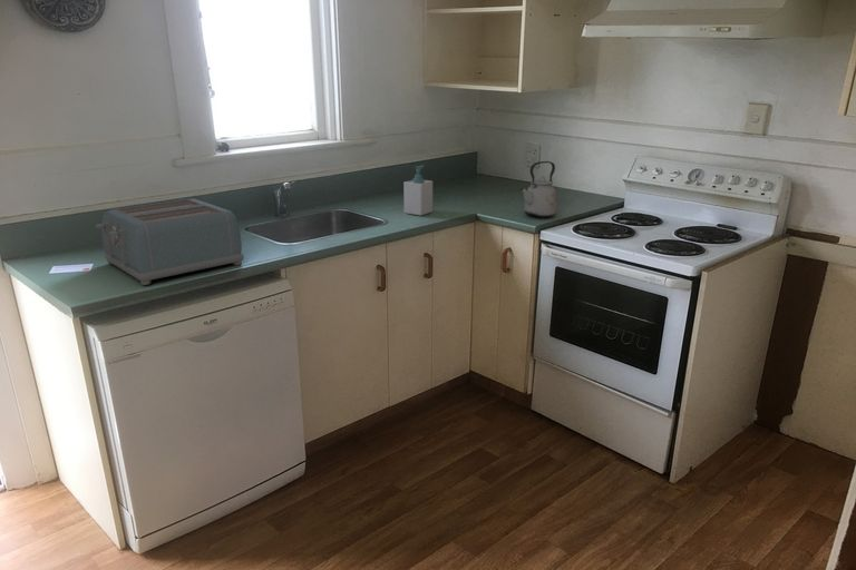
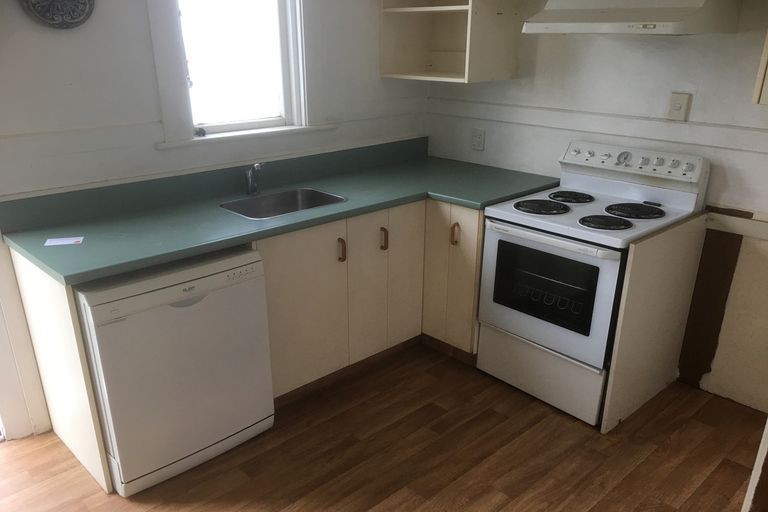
- toaster (166, 237)
- kettle (536, 189)
- soap bottle (418, 189)
